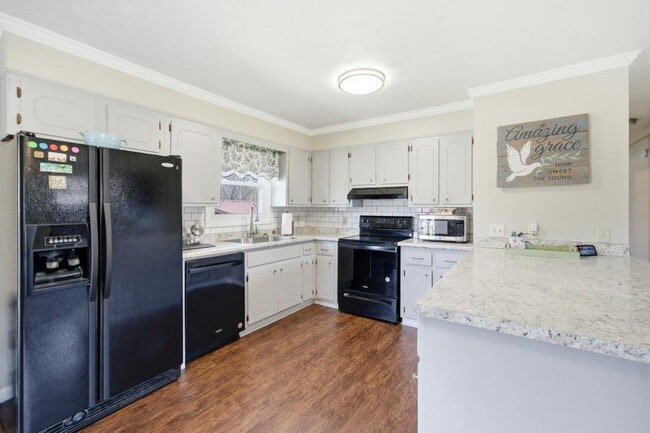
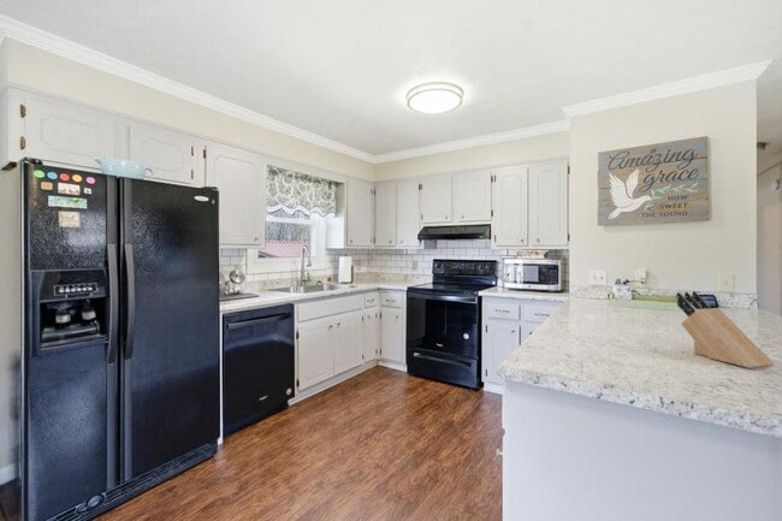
+ knife block (717, 325)
